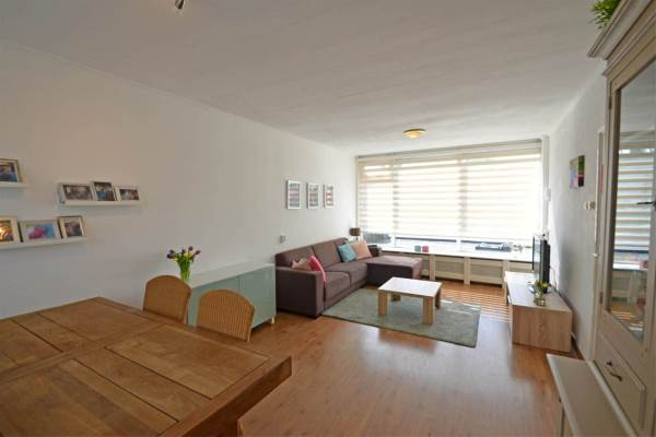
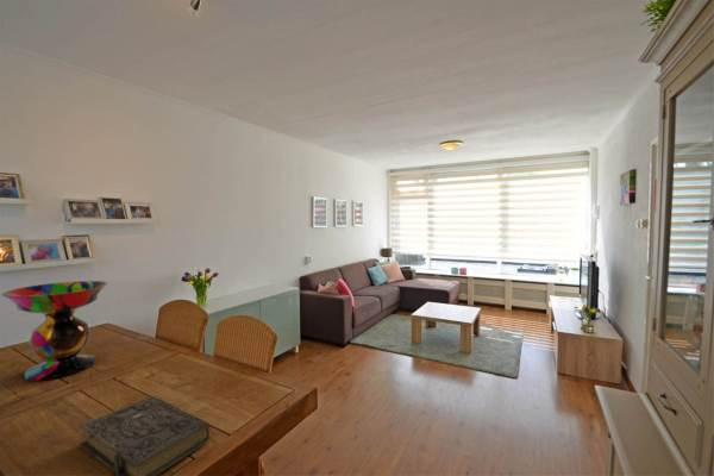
+ decorative bowl (61, 327)
+ book (145, 433)
